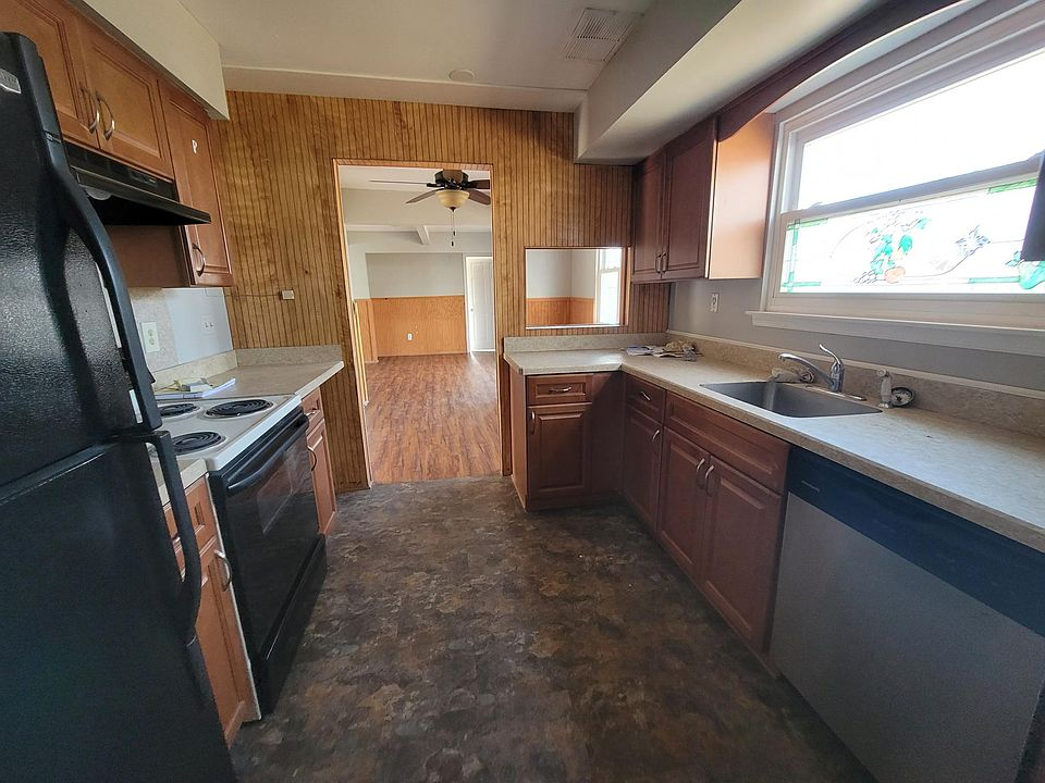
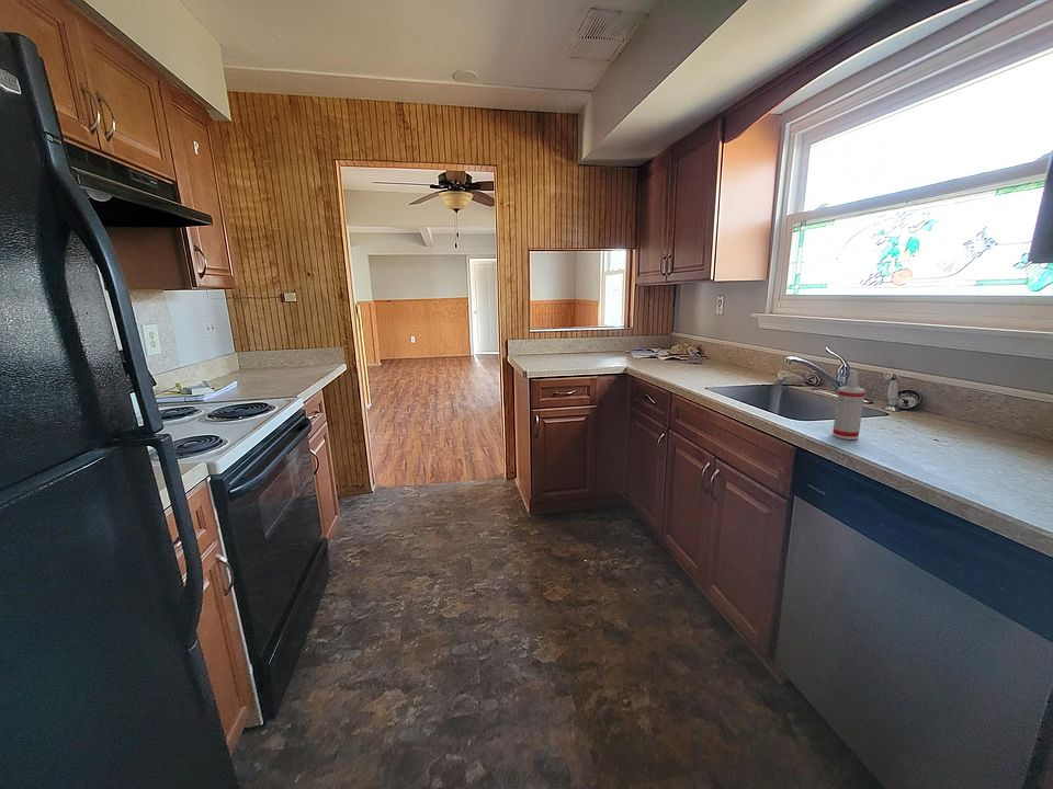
+ spray bottle (849, 403)
